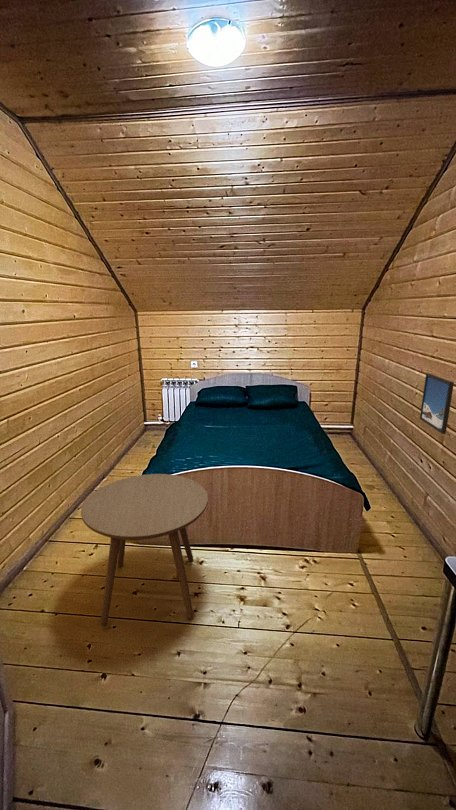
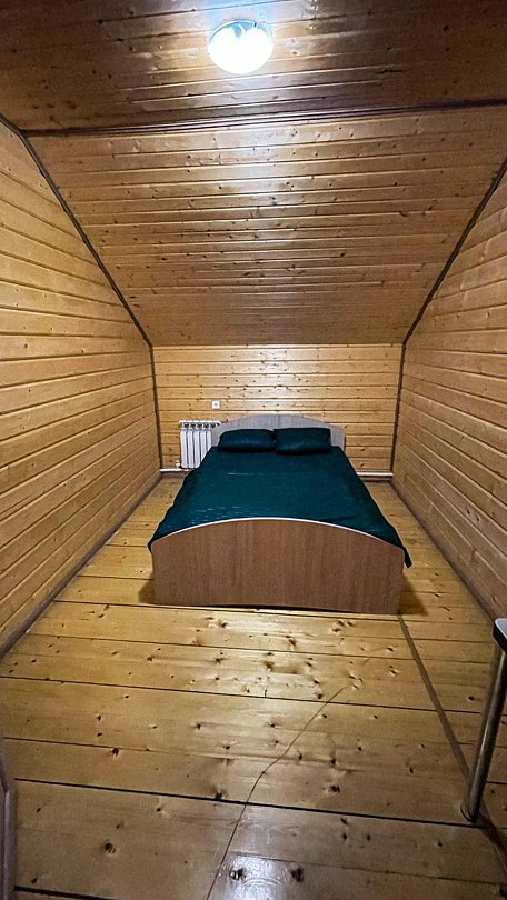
- side table (149, 538)
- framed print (435, 402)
